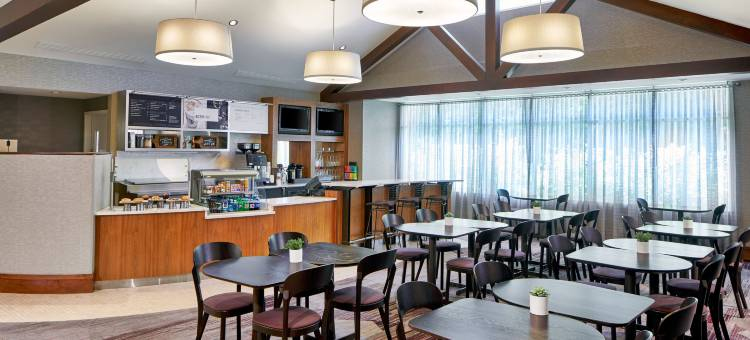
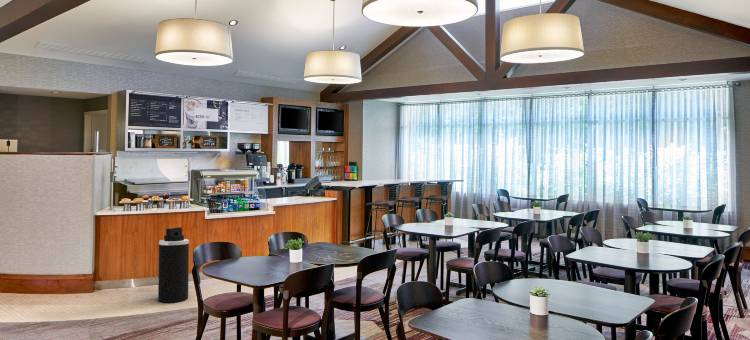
+ trash can (173, 263)
